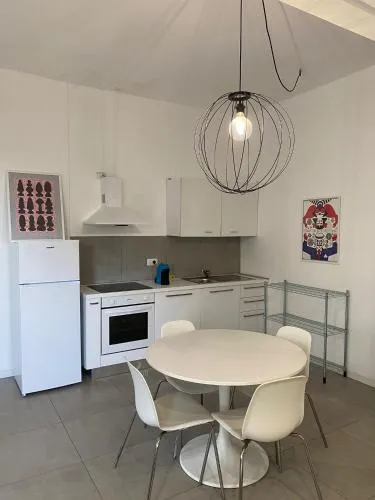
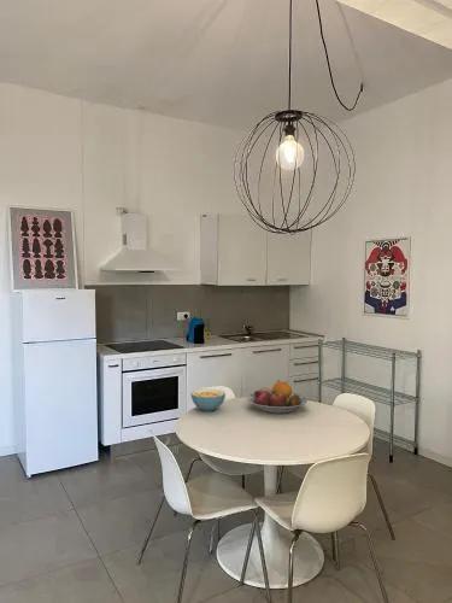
+ cereal bowl (207, 400)
+ fruit bowl (276, 396)
